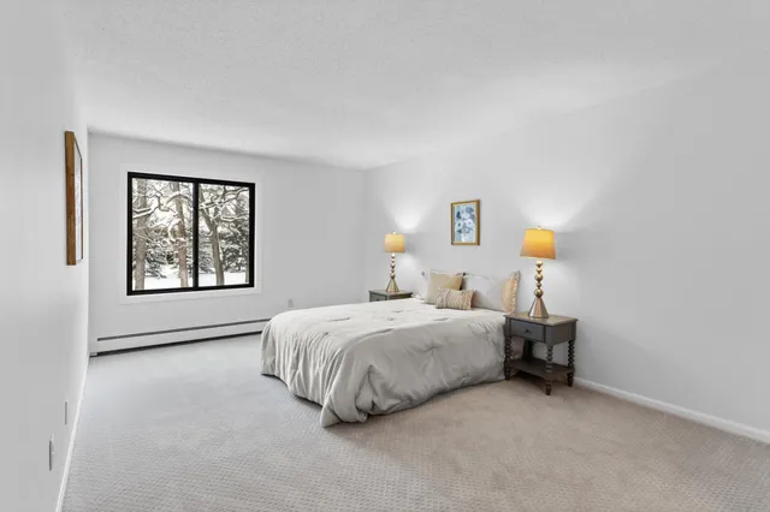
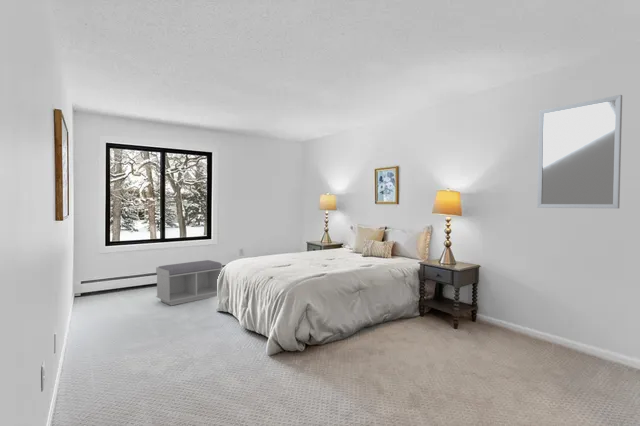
+ home mirror (576, 156)
+ bench (190, 280)
